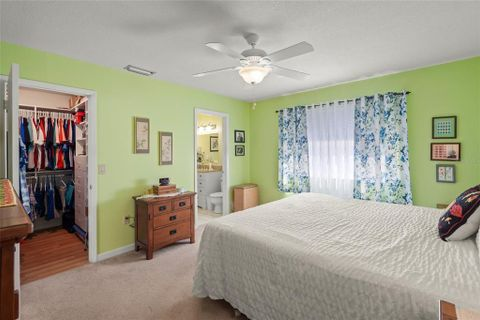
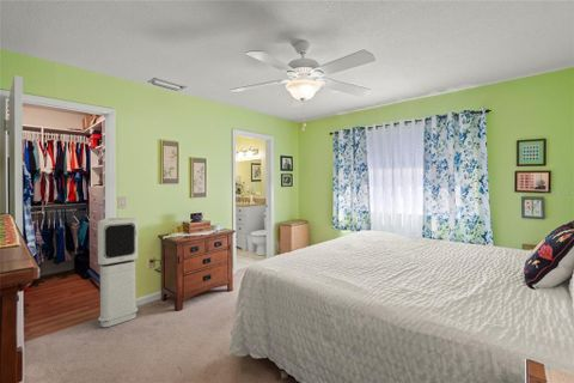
+ air purifier (115, 268)
